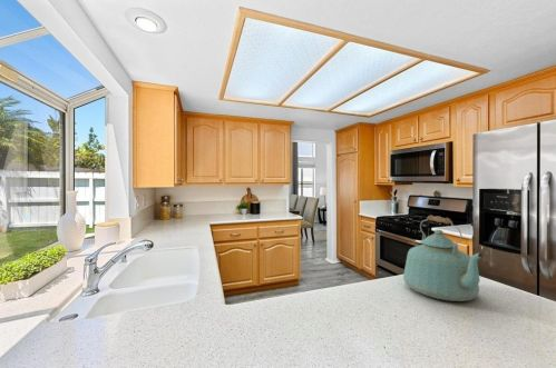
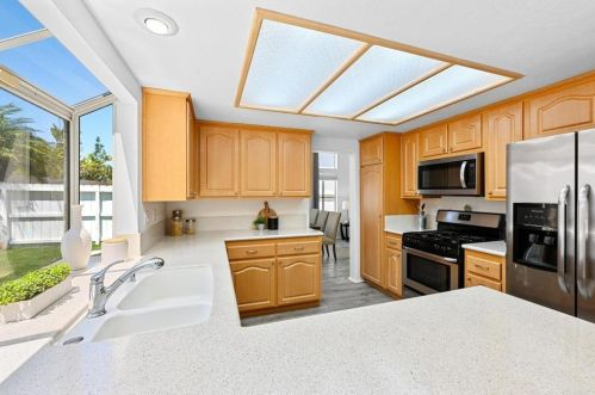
- kettle (443, 255)
